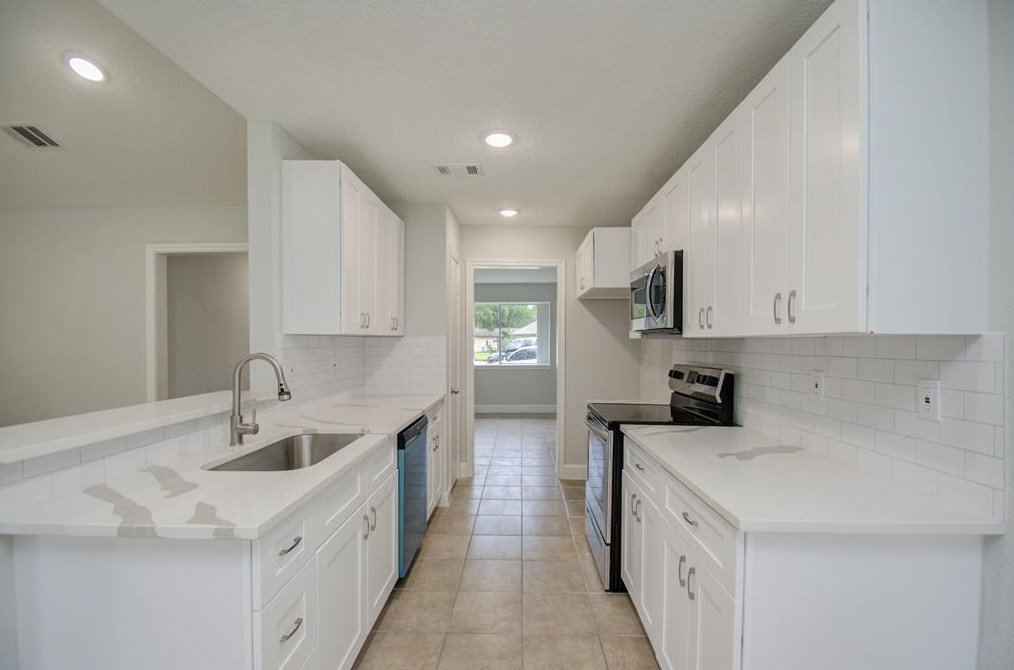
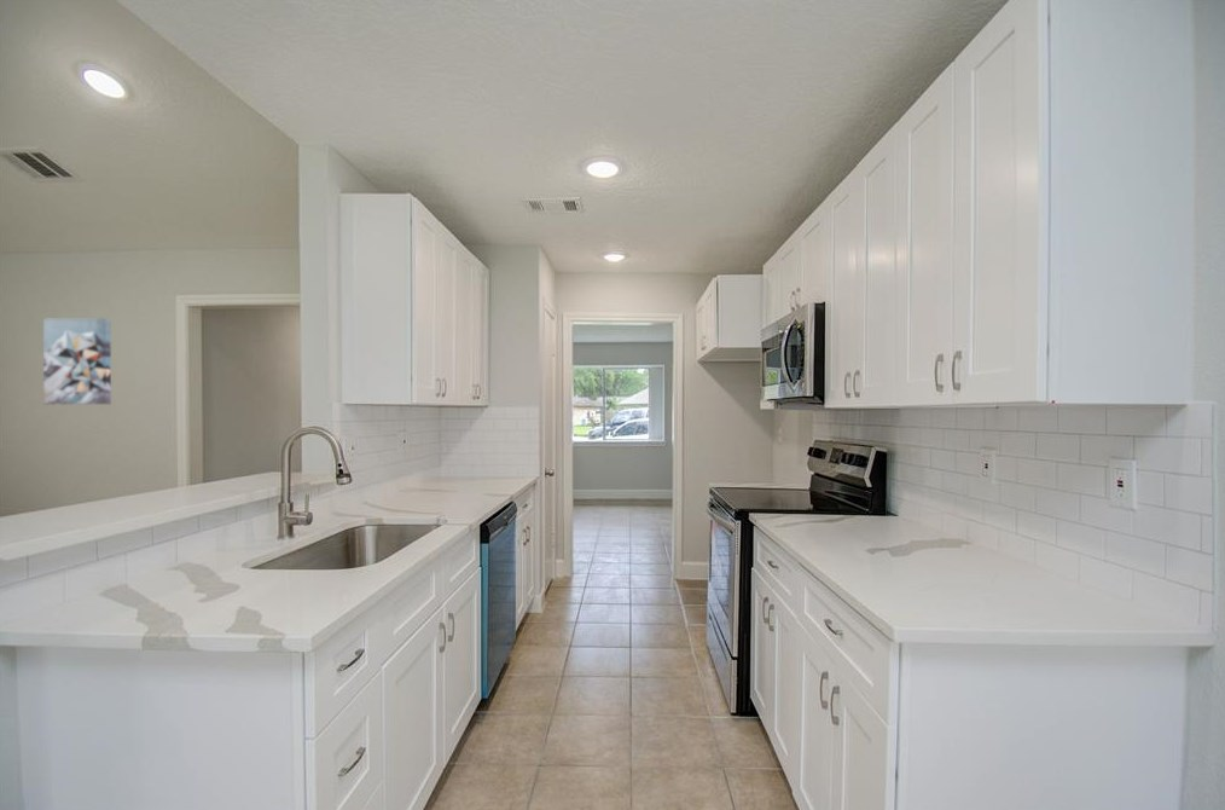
+ wall art (77, 361)
